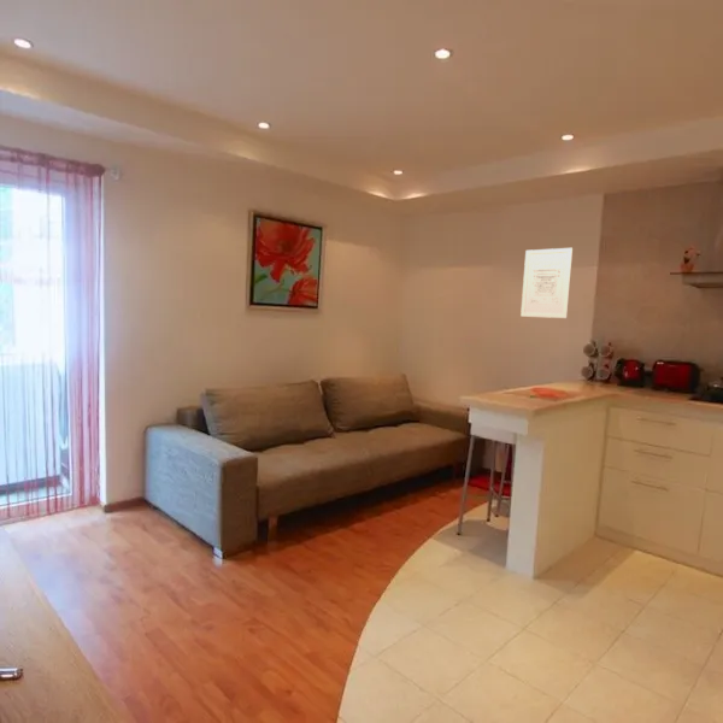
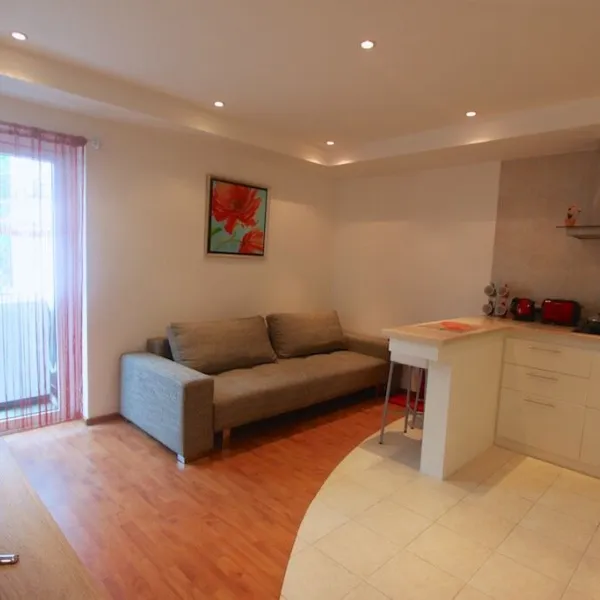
- wall art (546, 283)
